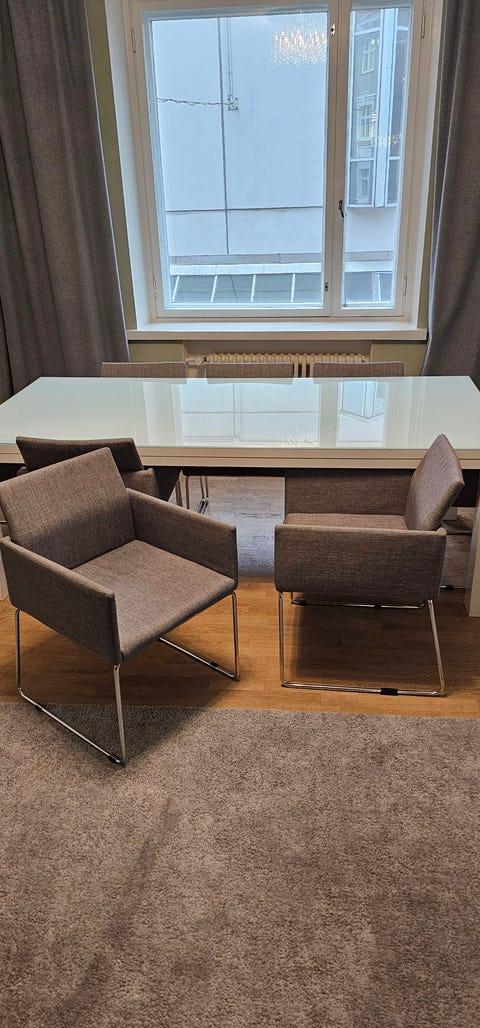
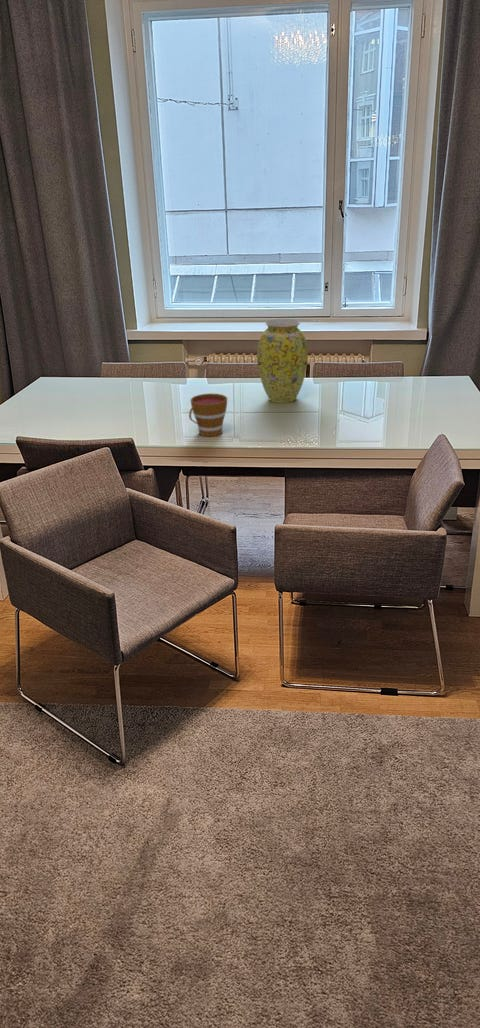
+ cup (207, 416)
+ vase (282, 361)
